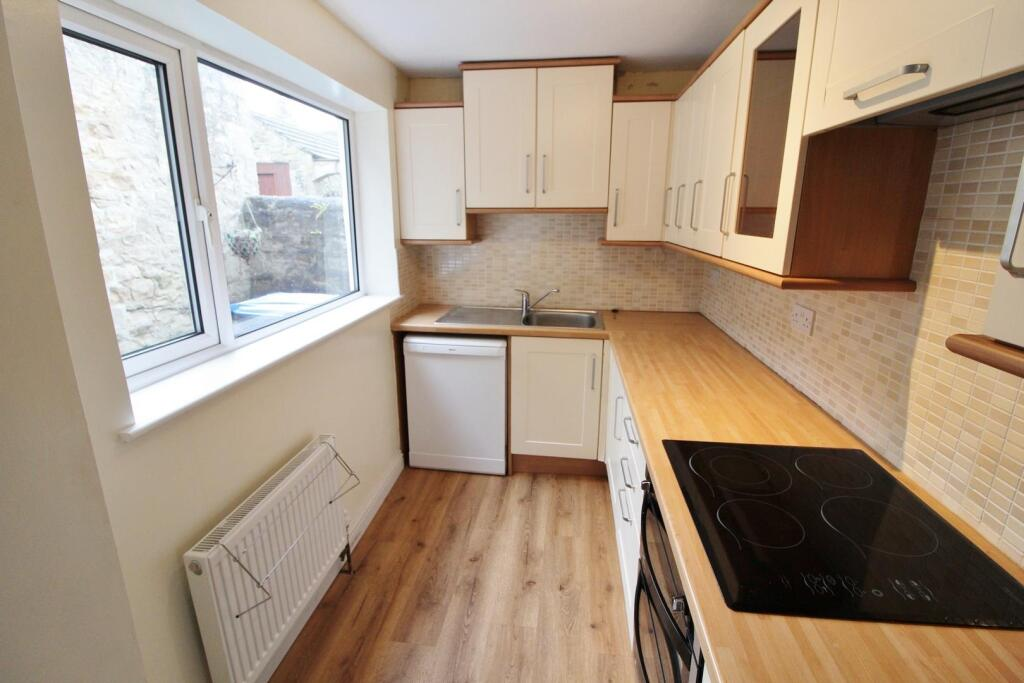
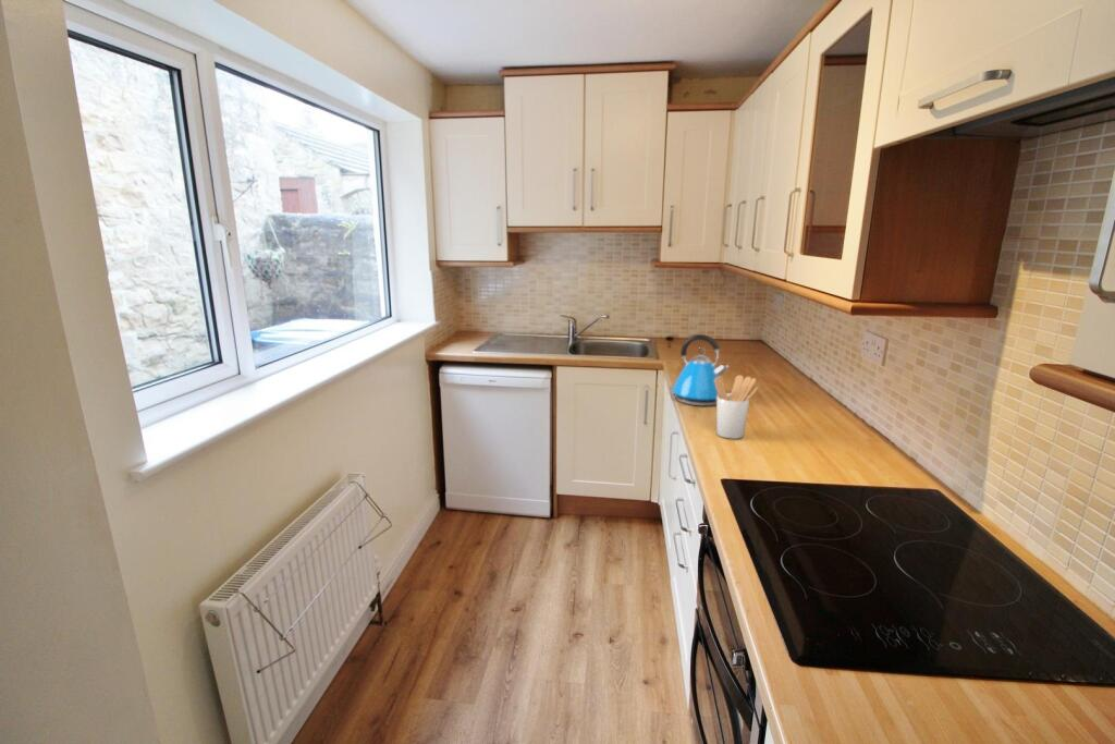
+ utensil holder (735, 404)
+ kettle (698, 366)
